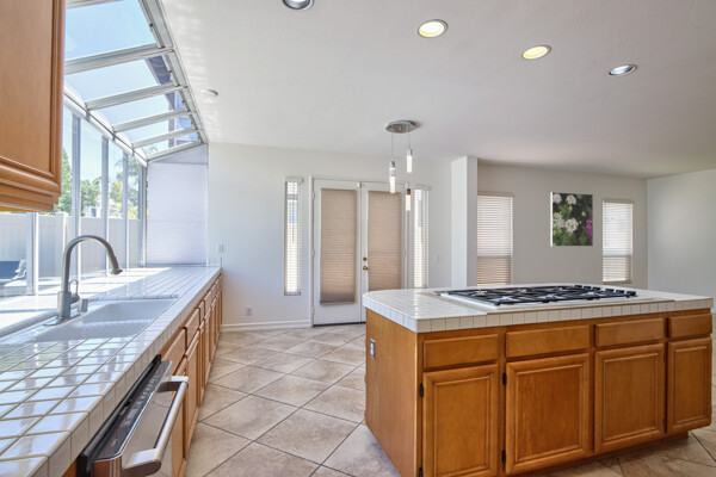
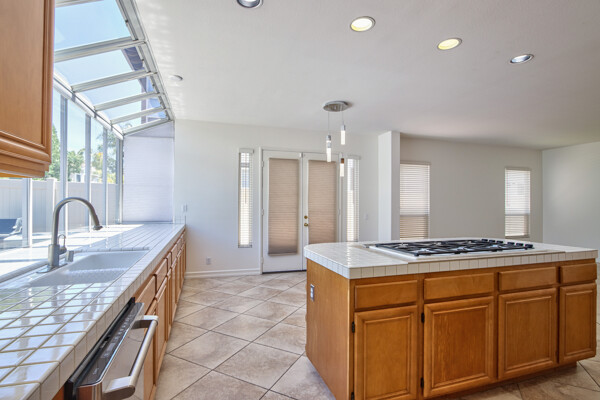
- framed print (572, 219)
